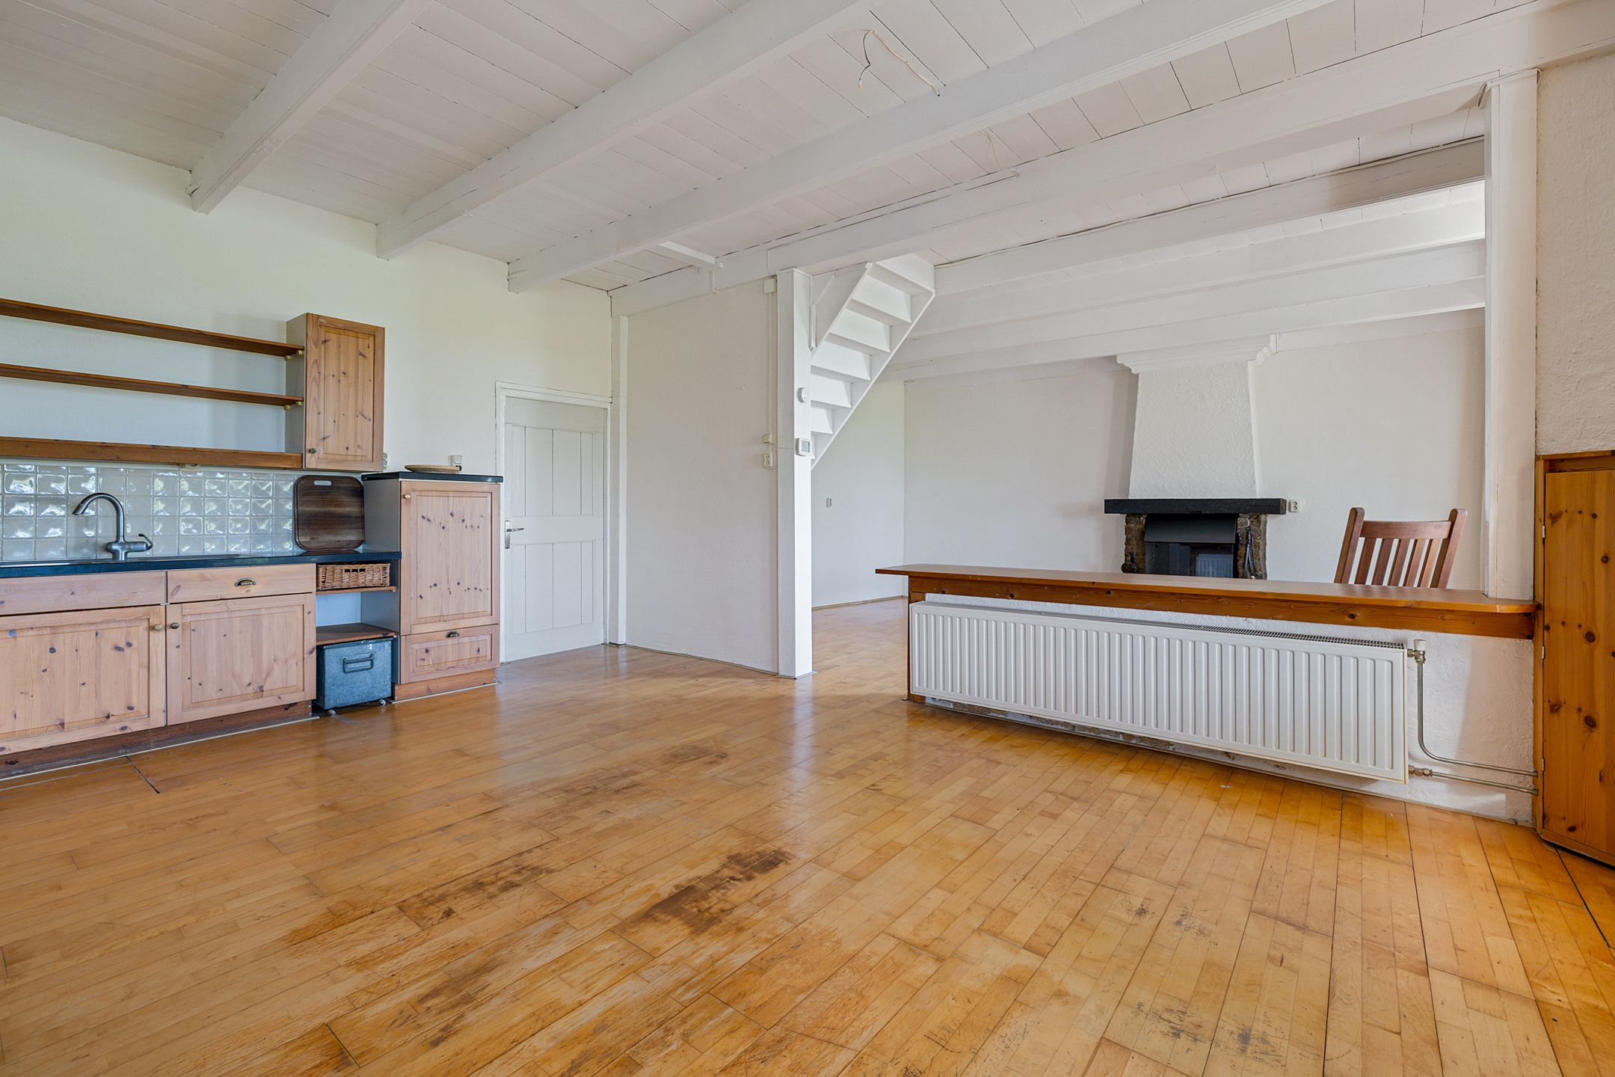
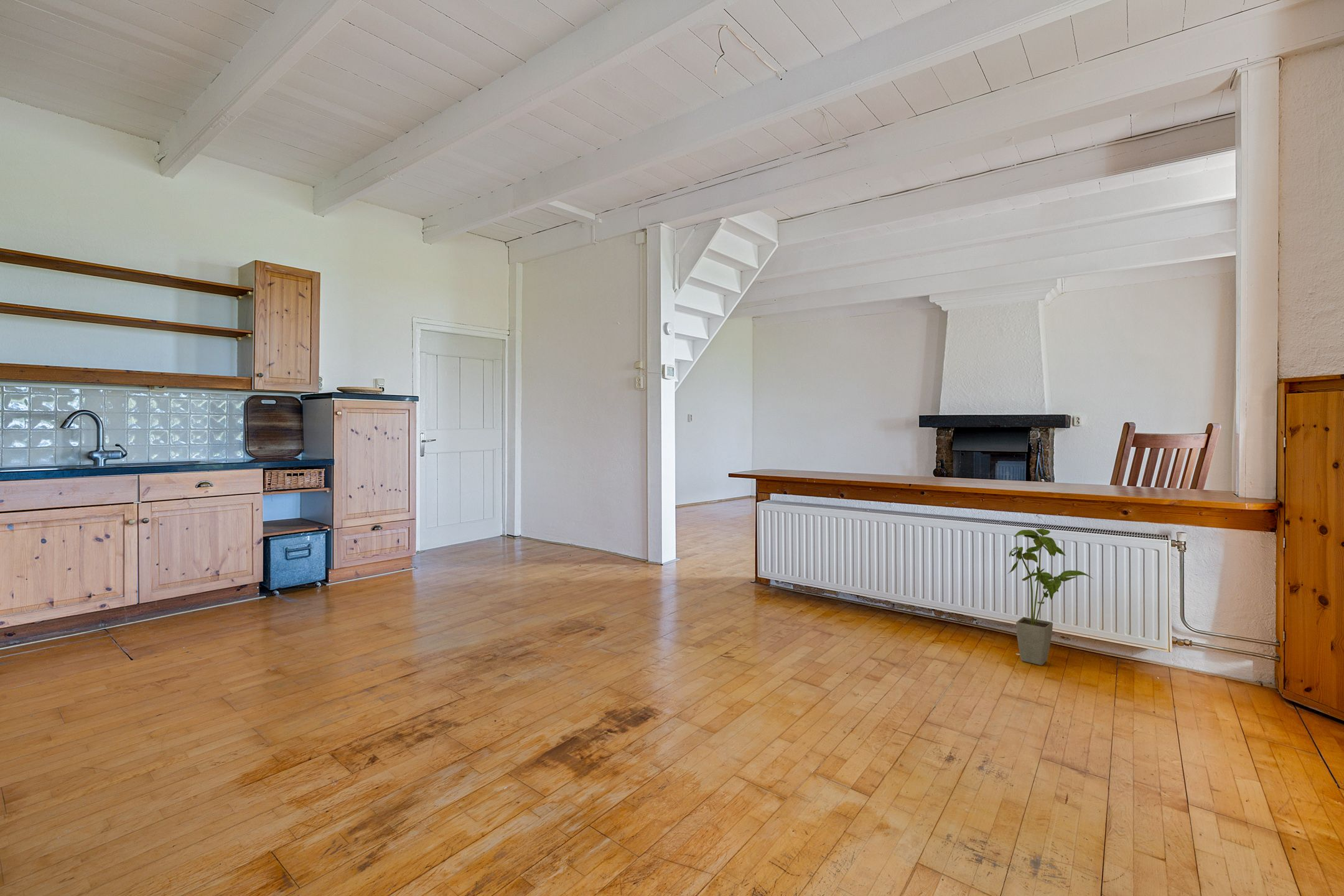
+ house plant (1045, 597)
